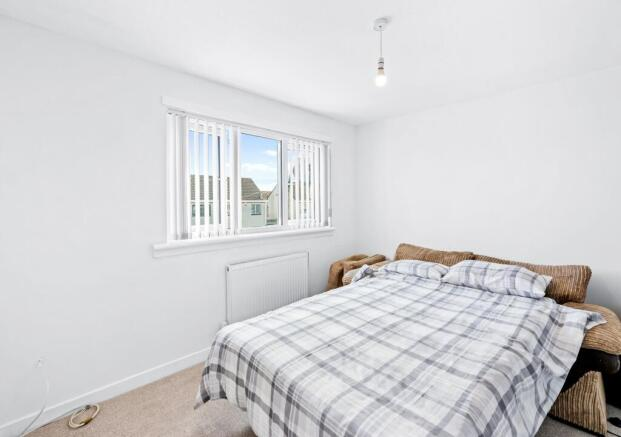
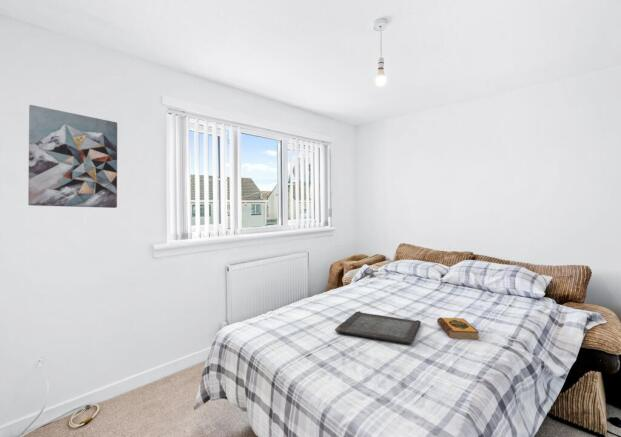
+ hardback book (456, 327)
+ wall art (76, 160)
+ serving tray (379, 325)
